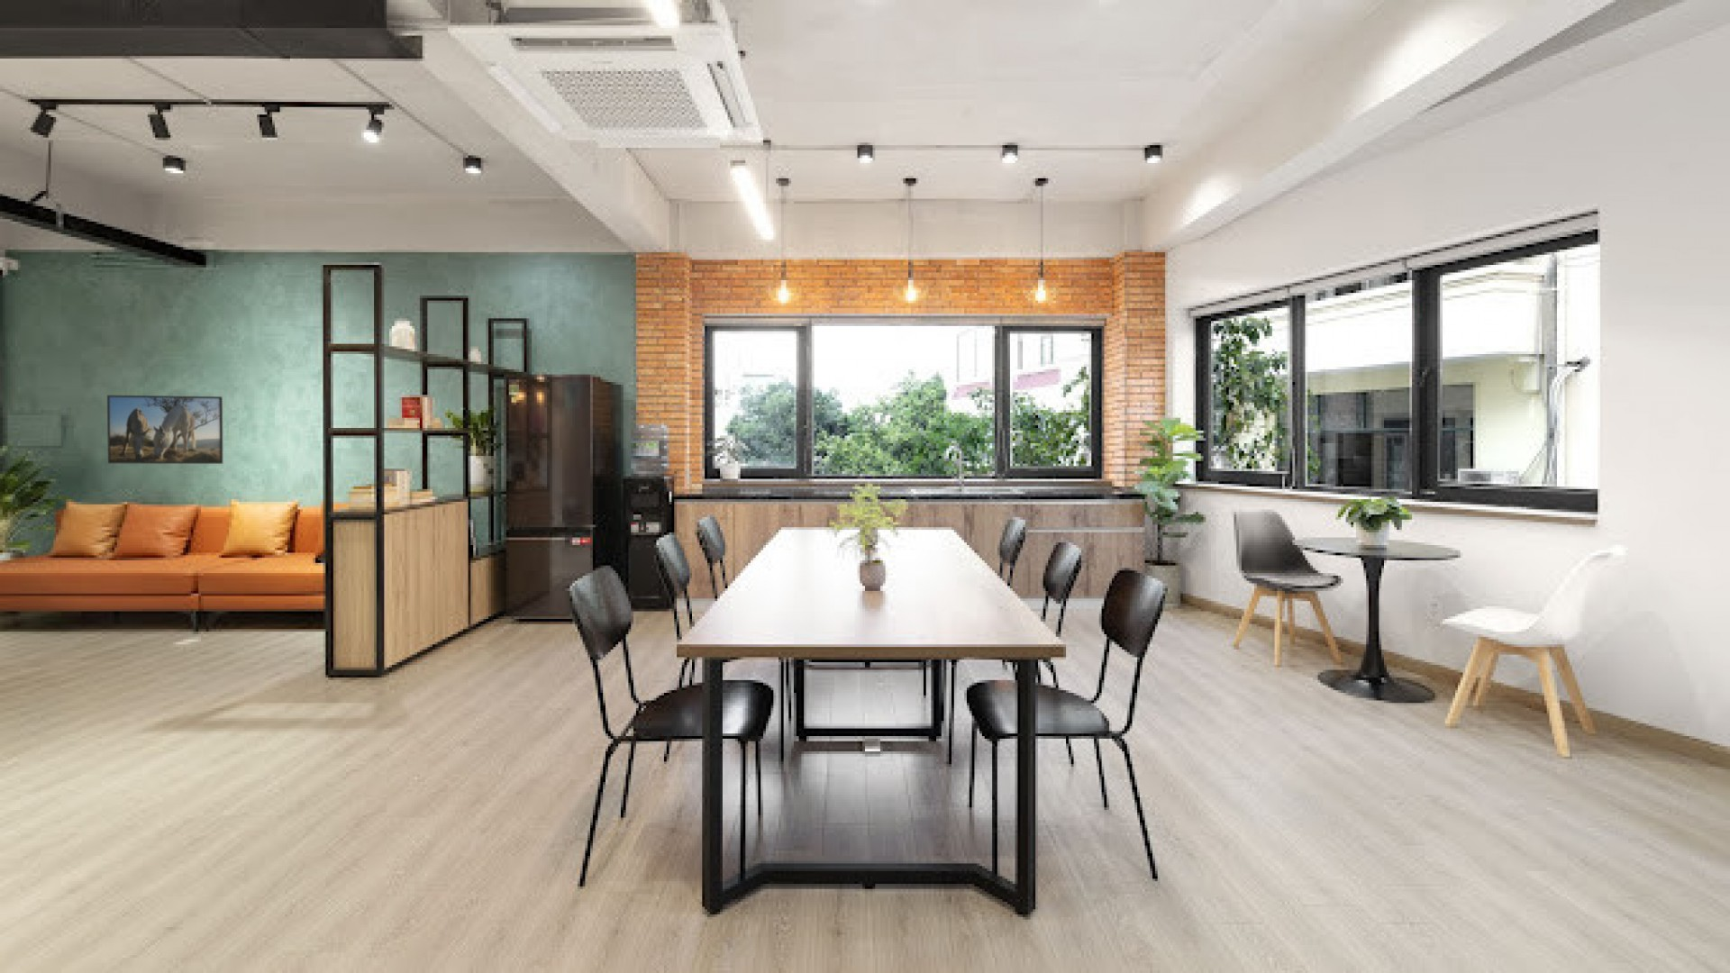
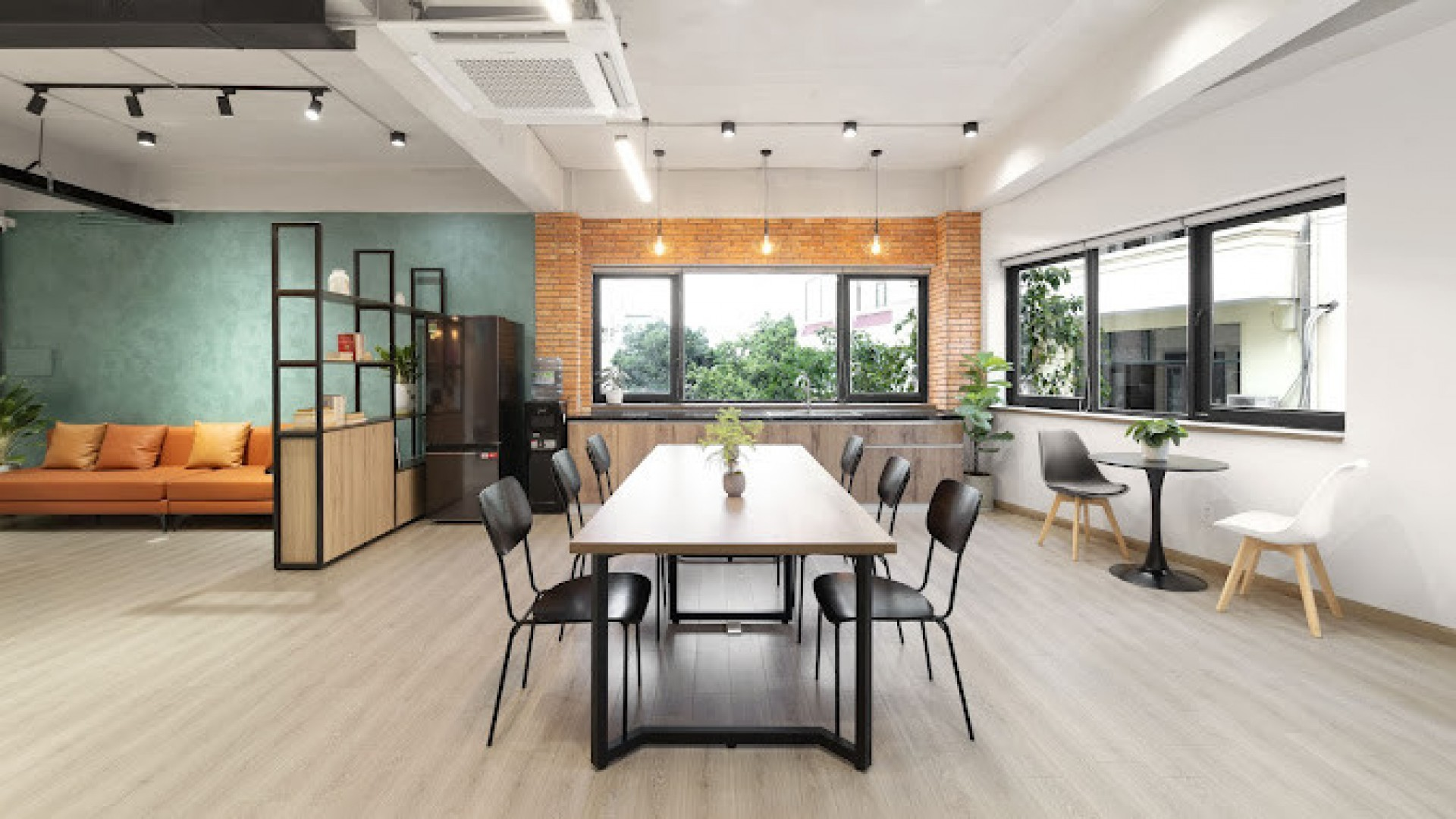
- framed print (165, 430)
